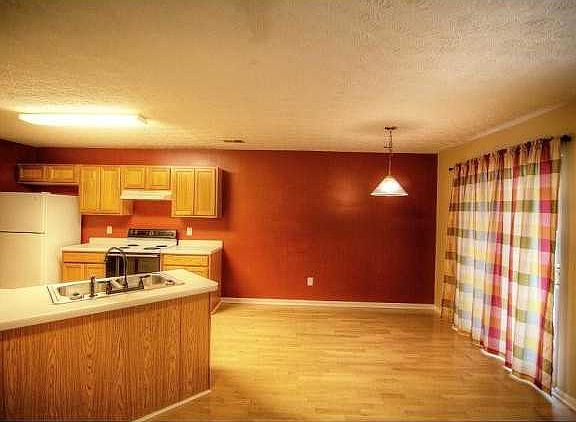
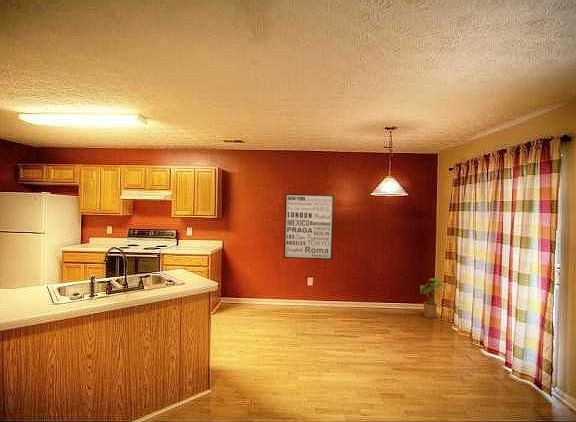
+ wall art (308, 226)
+ house plant (430, 298)
